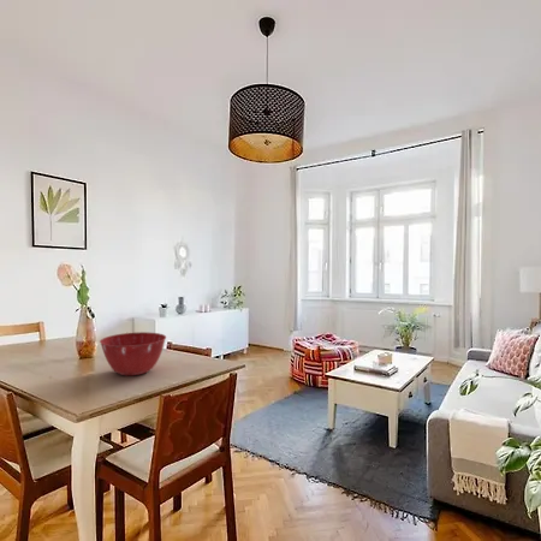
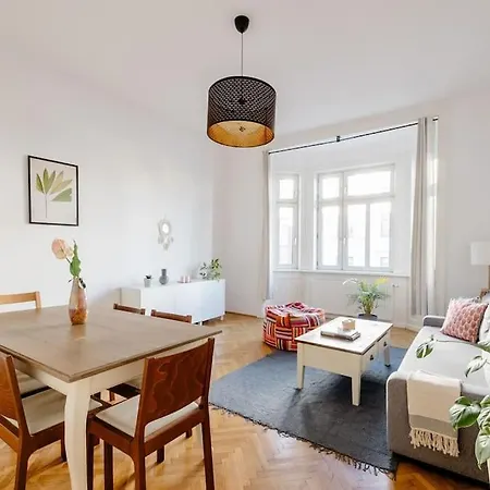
- mixing bowl (133, 355)
